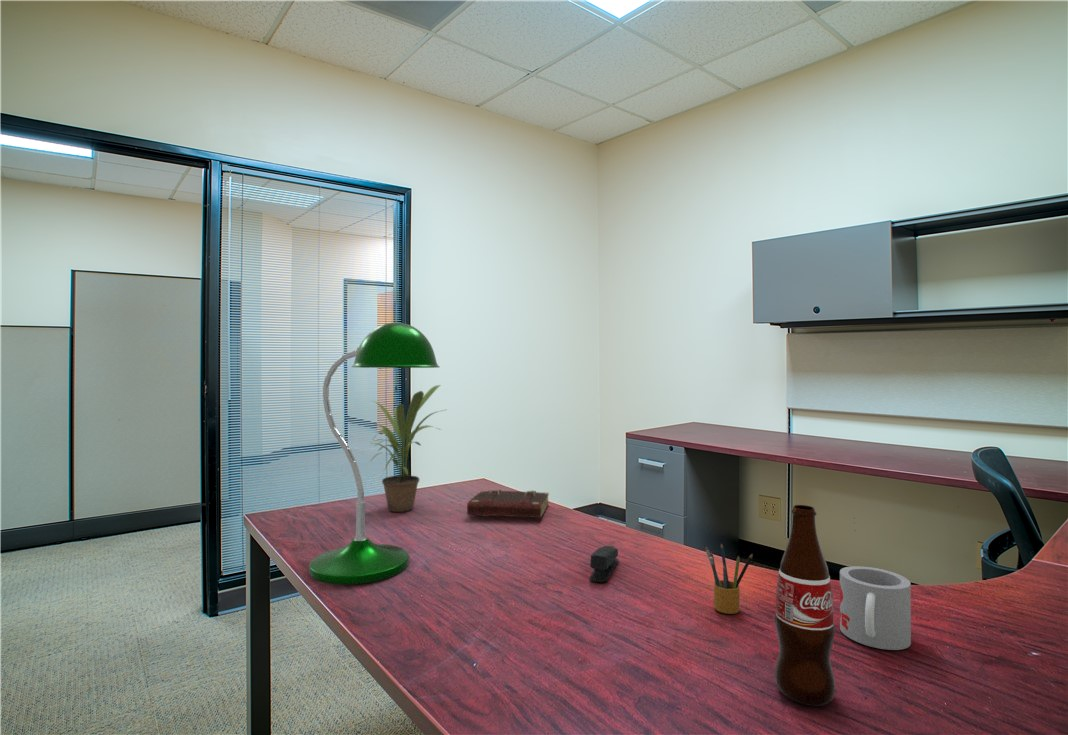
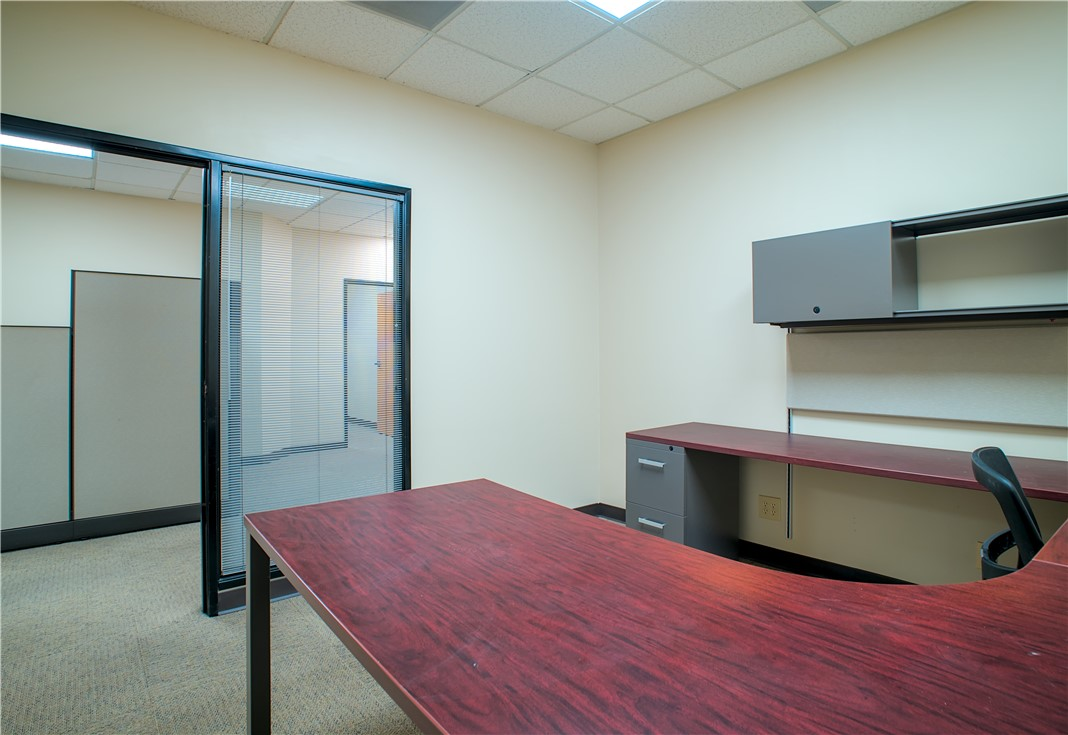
- stapler (604, 558)
- potted plant (405, 448)
- mug (873, 609)
- desk lamp (353, 456)
- pencil box (727, 578)
- book (509, 502)
- bottle (804, 599)
